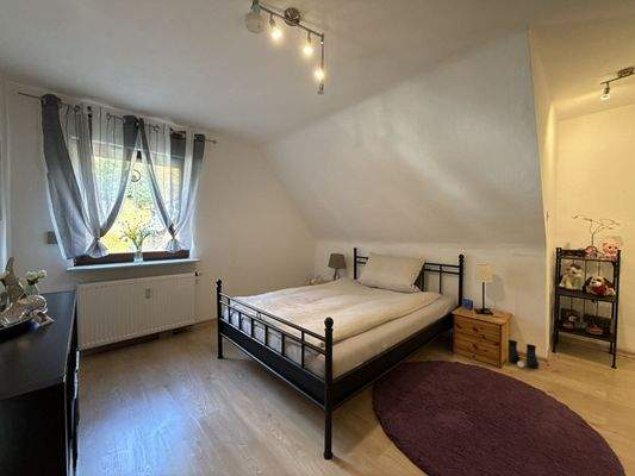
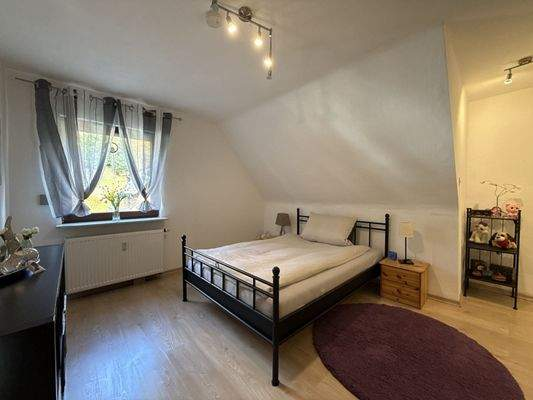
- boots (527, 351)
